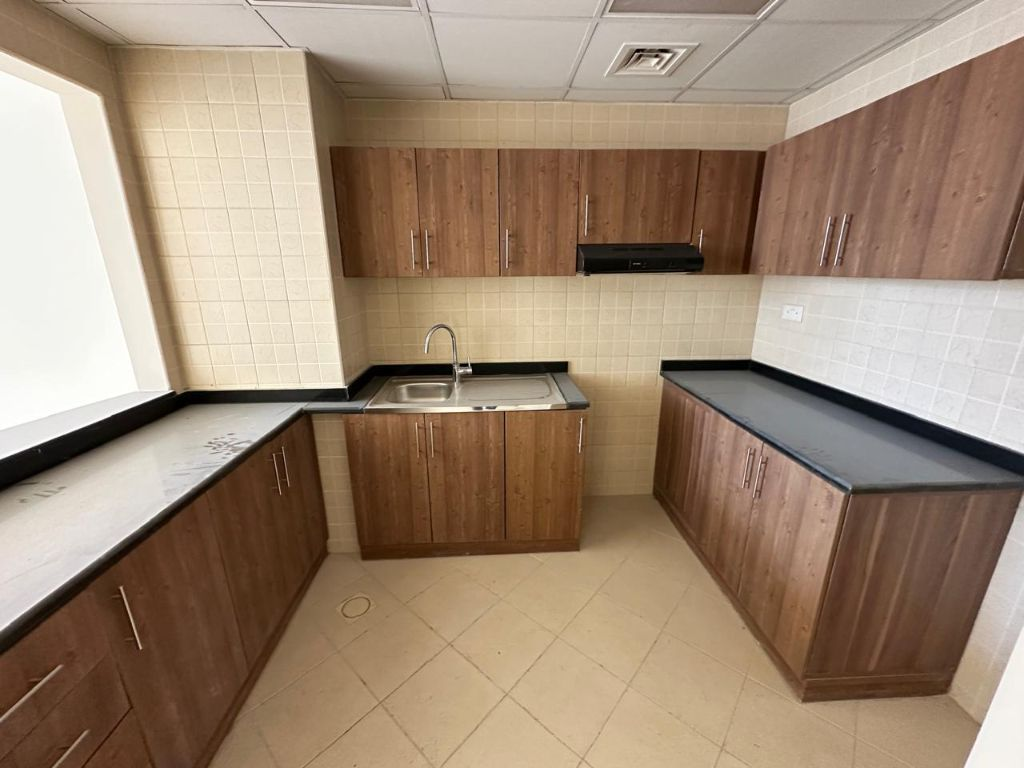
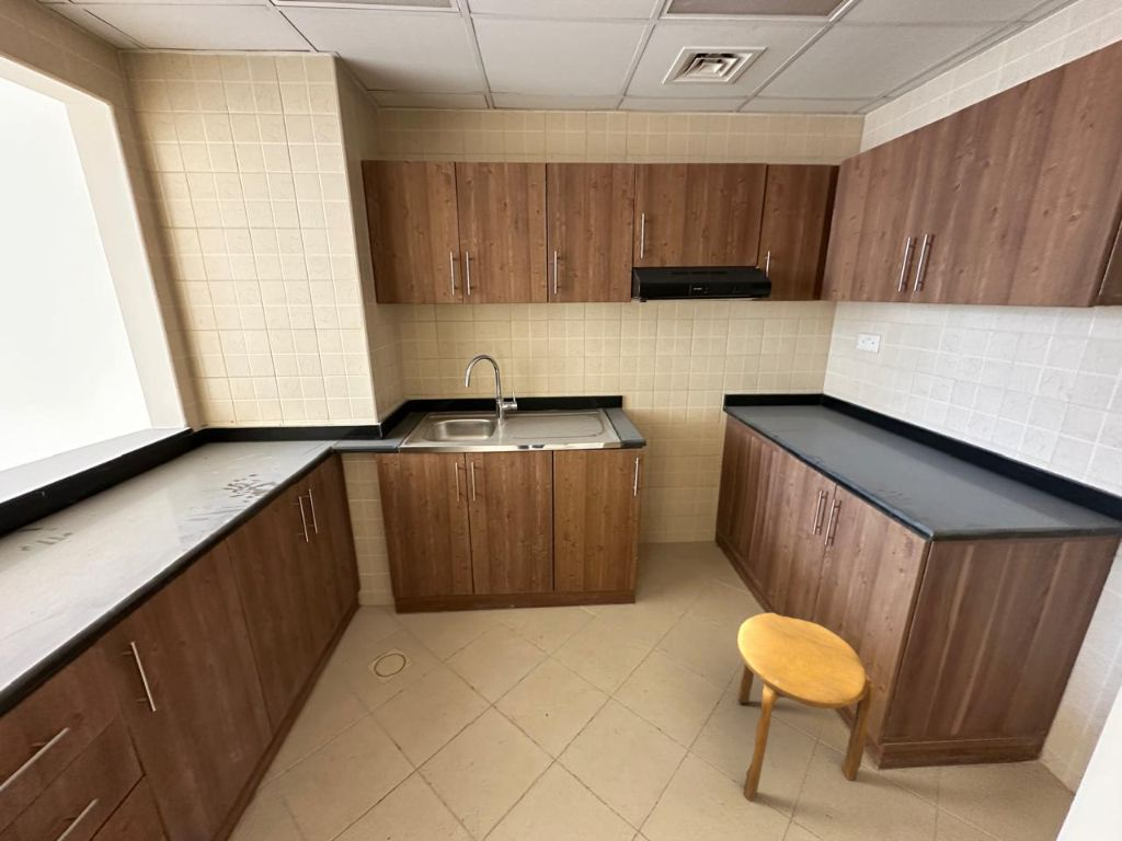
+ stool (787, 698)
